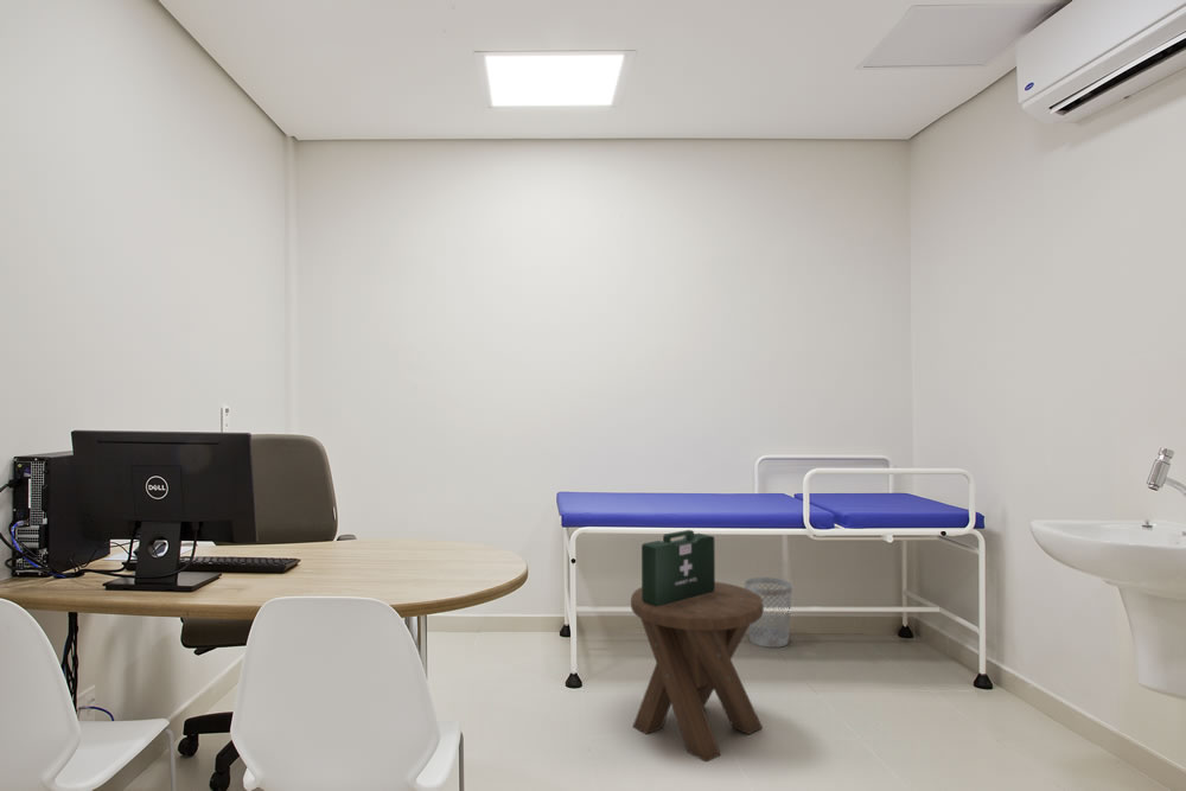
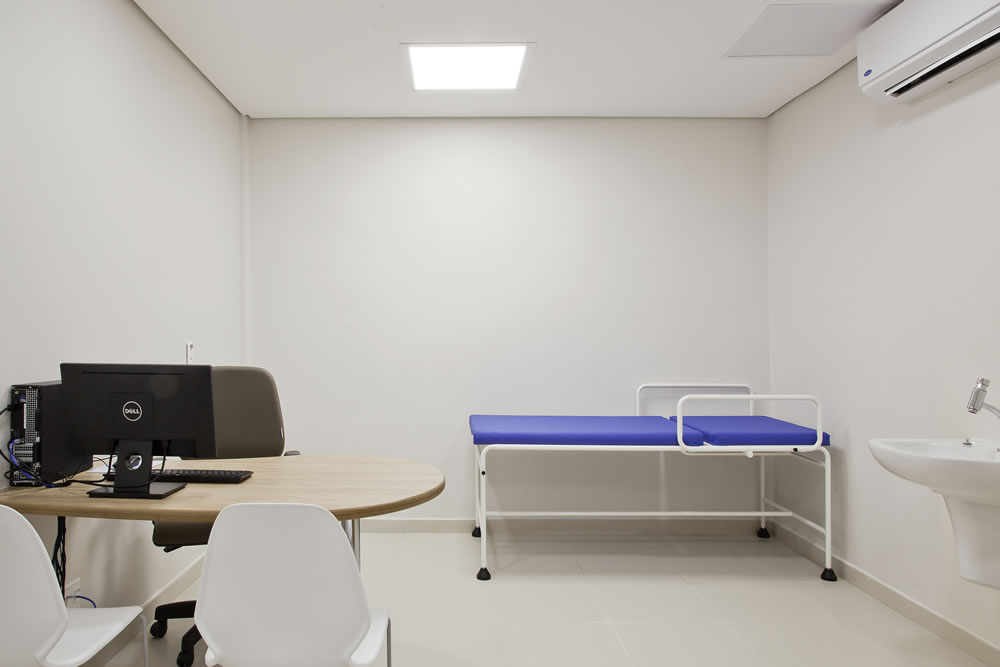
- first-aid kit (678, 563)
- wastebasket (770, 613)
- music stool (696, 662)
